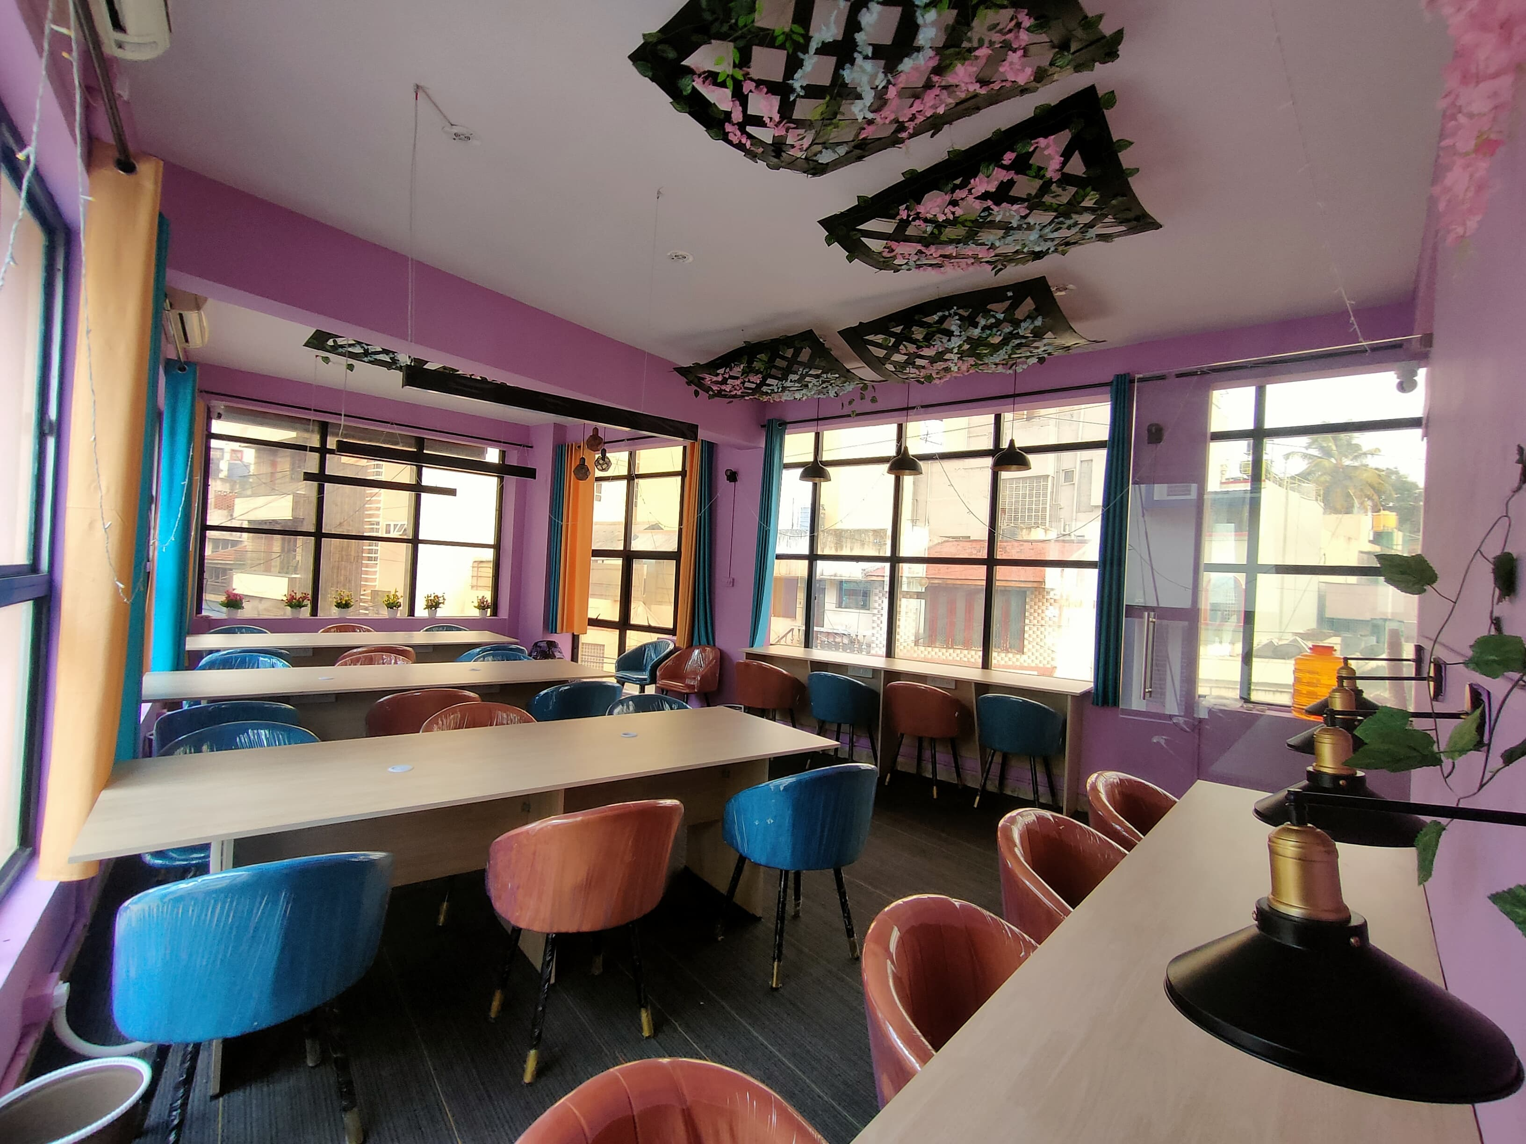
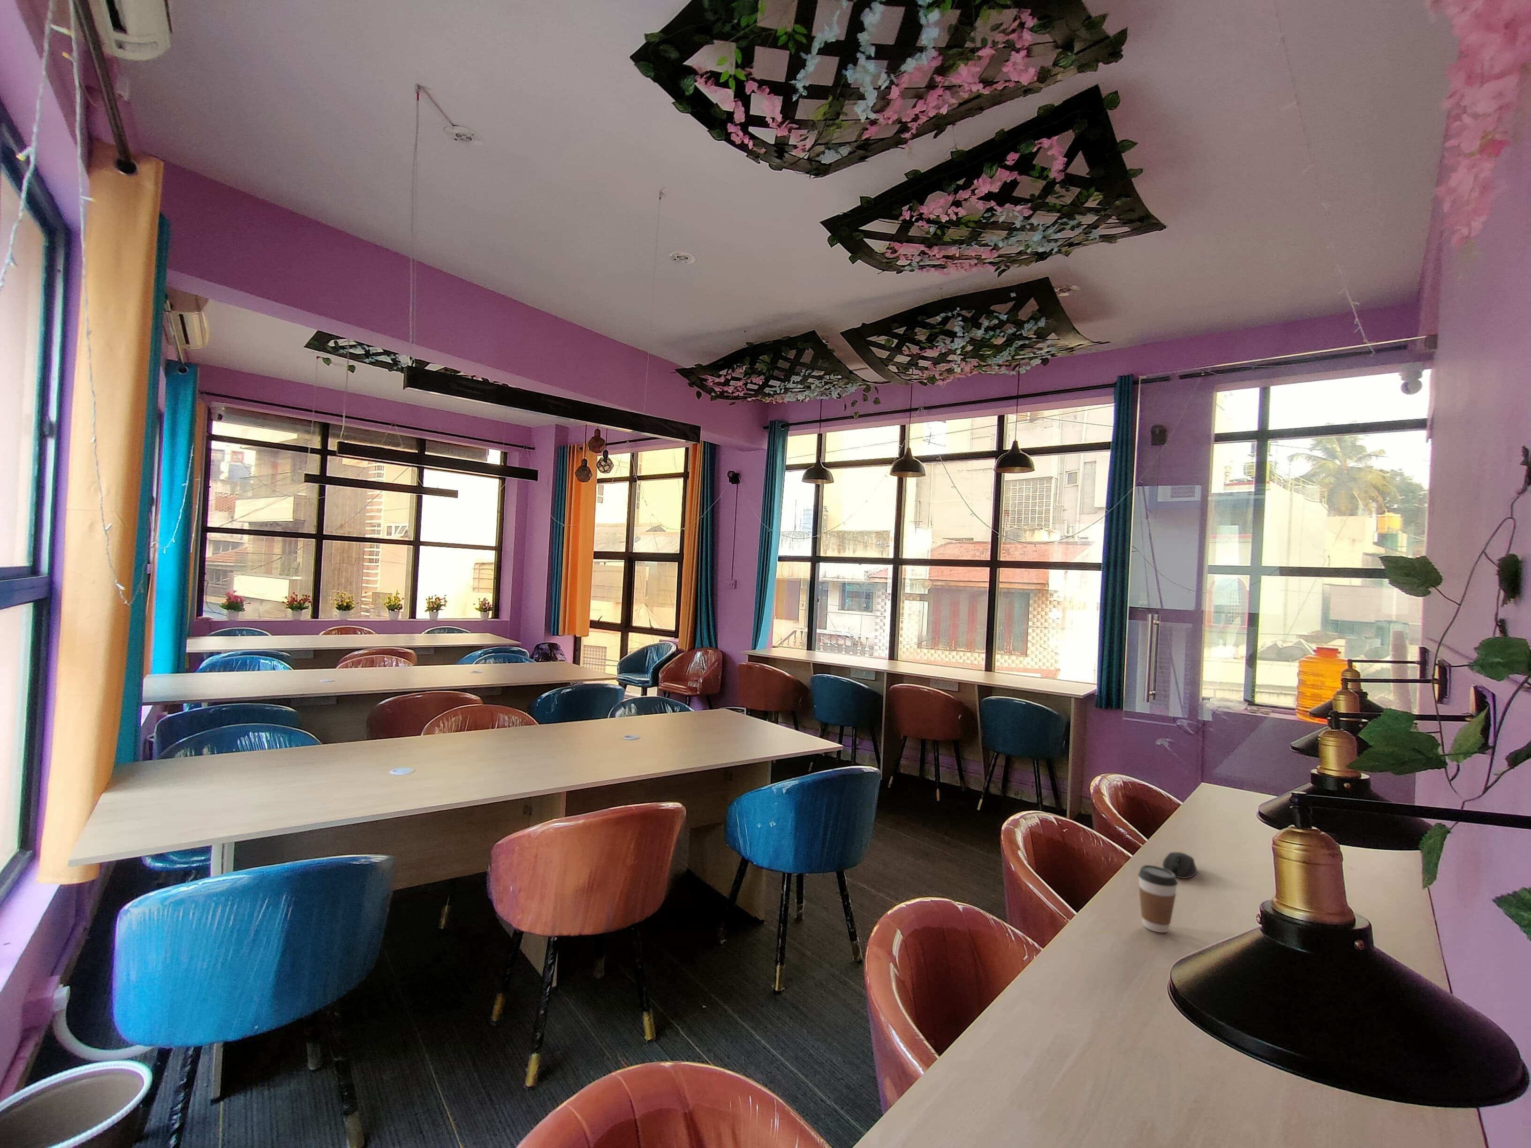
+ computer mouse (1180, 862)
+ coffee cup (1157, 900)
